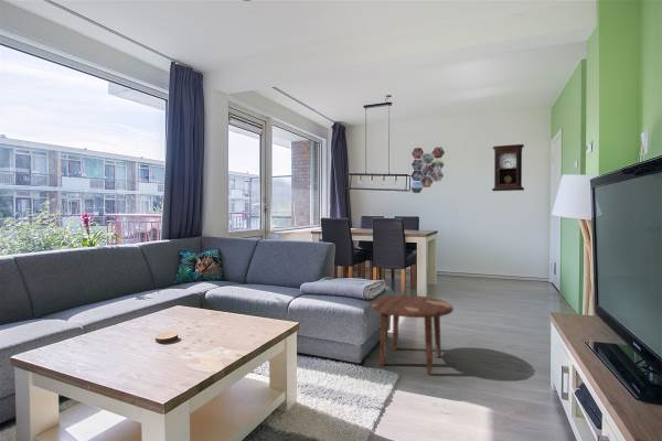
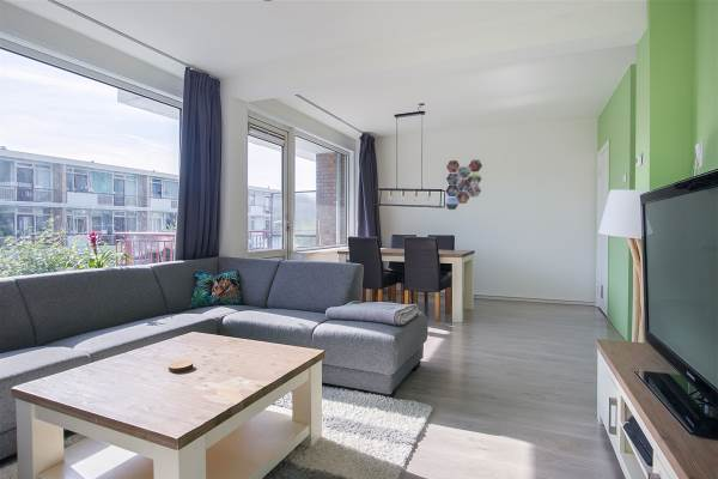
- side table (397, 332)
- pendulum clock (508, 168)
